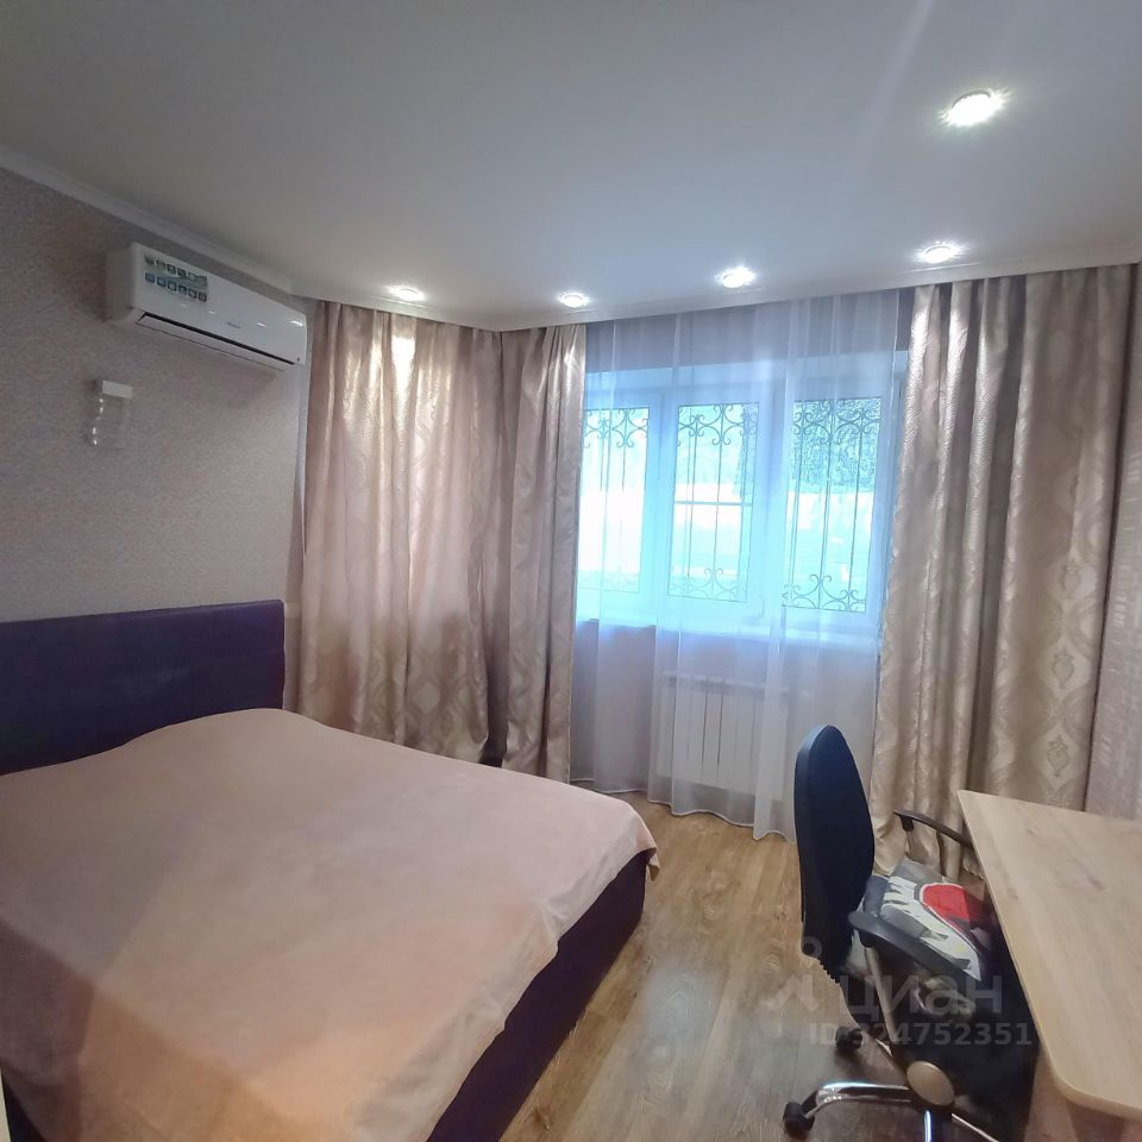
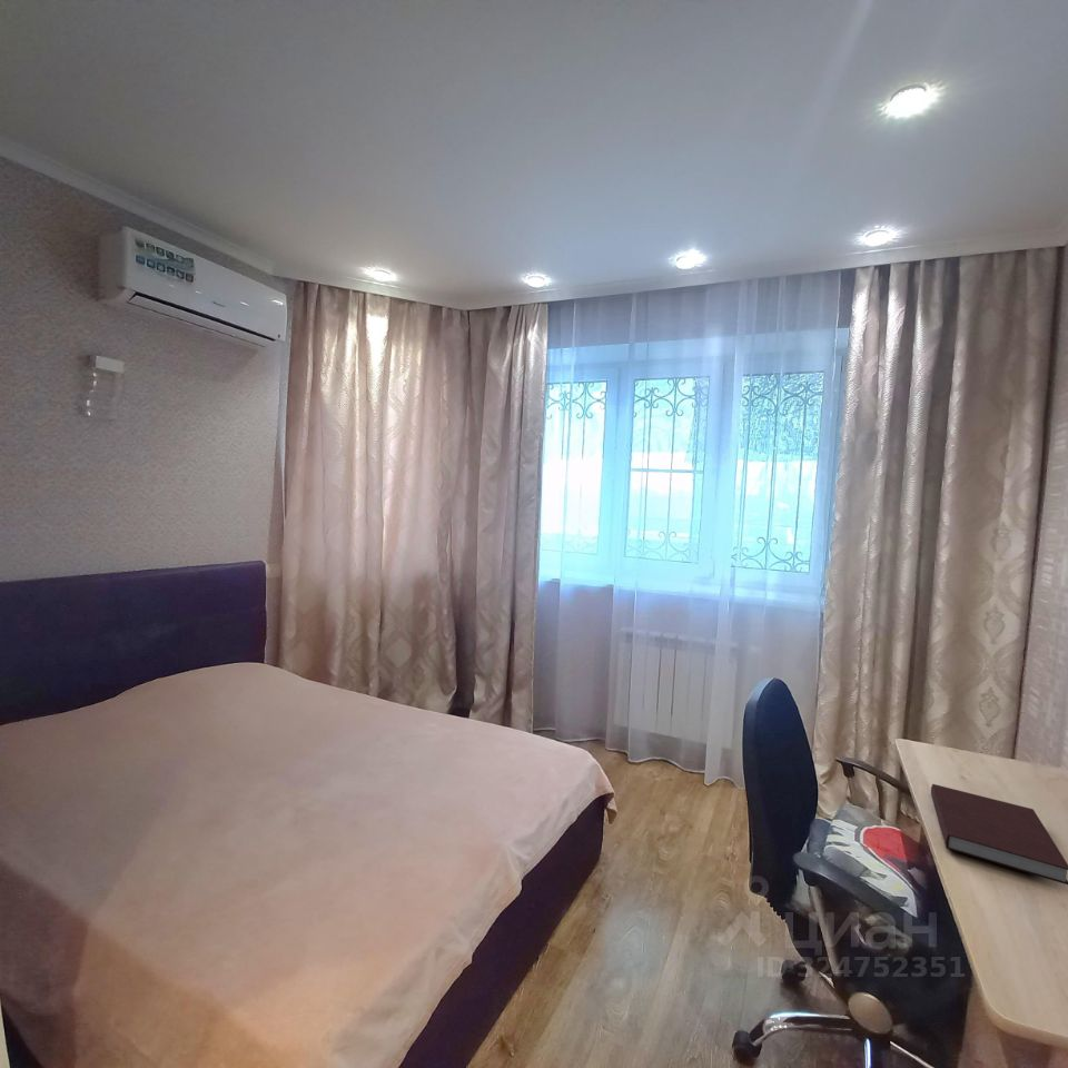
+ notebook (991, 828)
